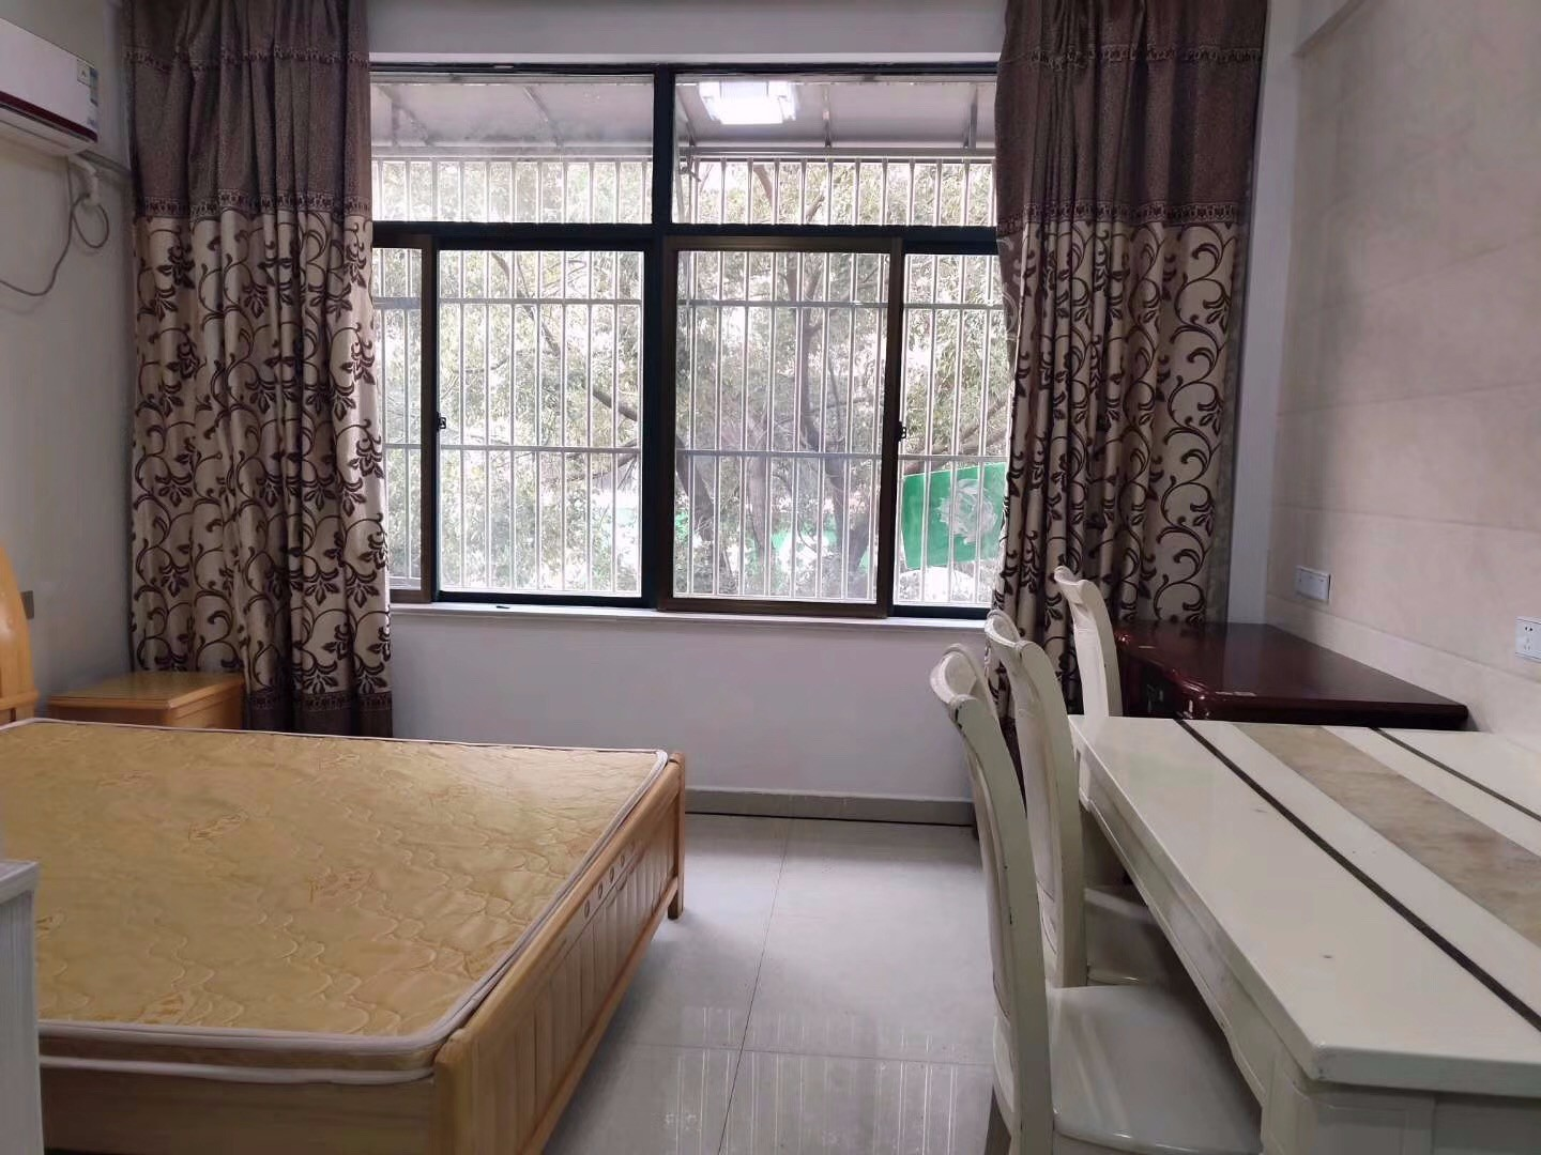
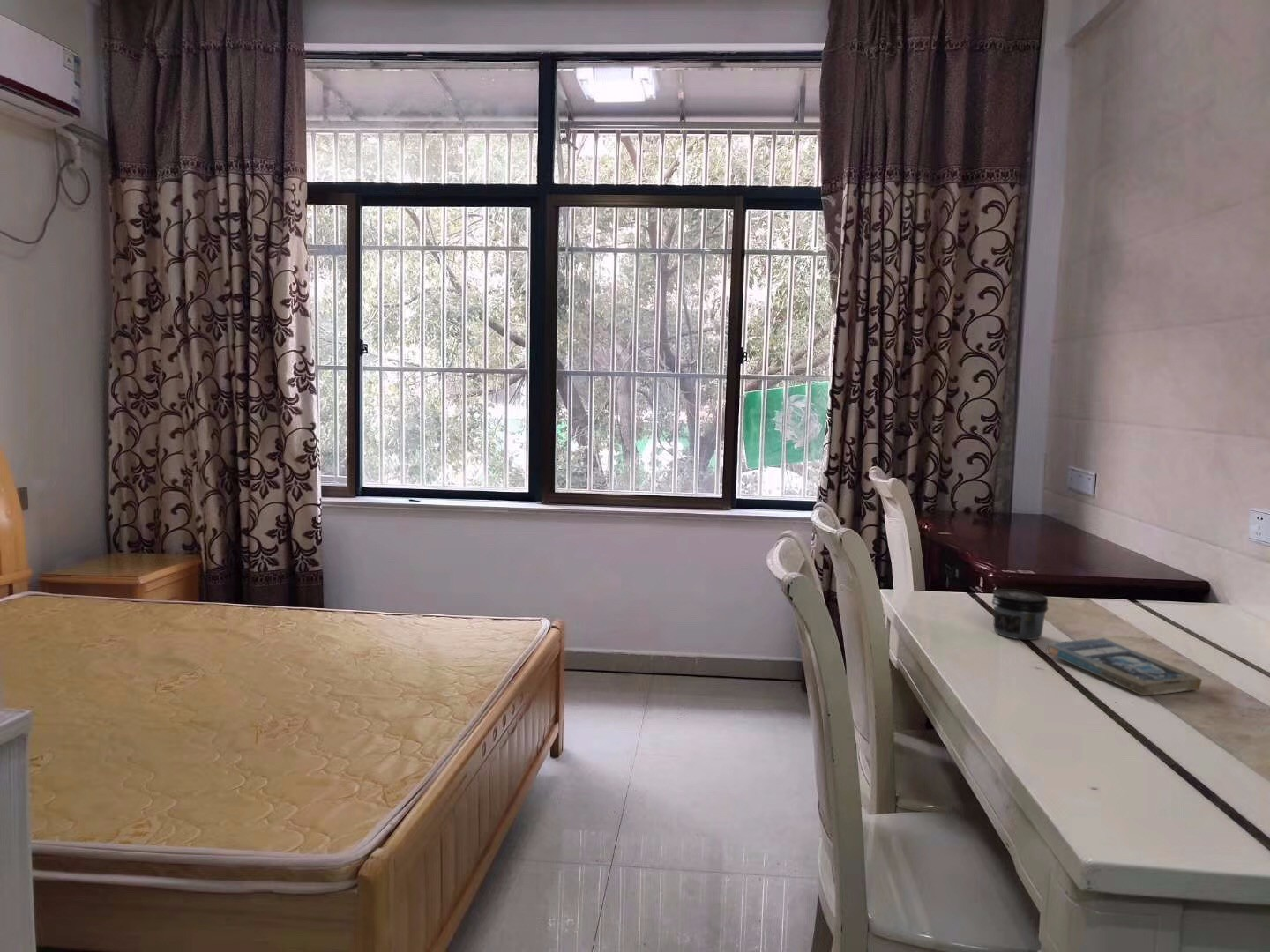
+ book (1119, 665)
+ jar (1019, 614)
